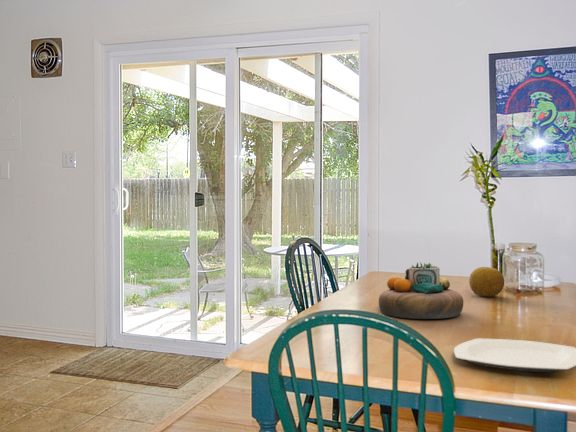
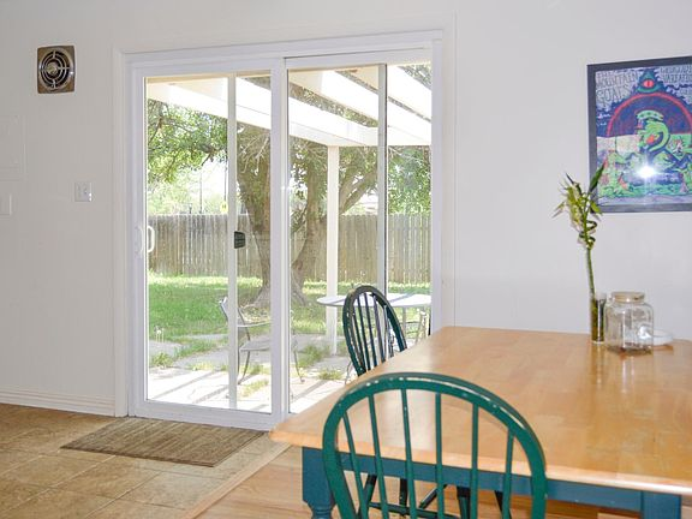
- decorative bowl (420, 287)
- fruit (486, 281)
- plate (517, 356)
